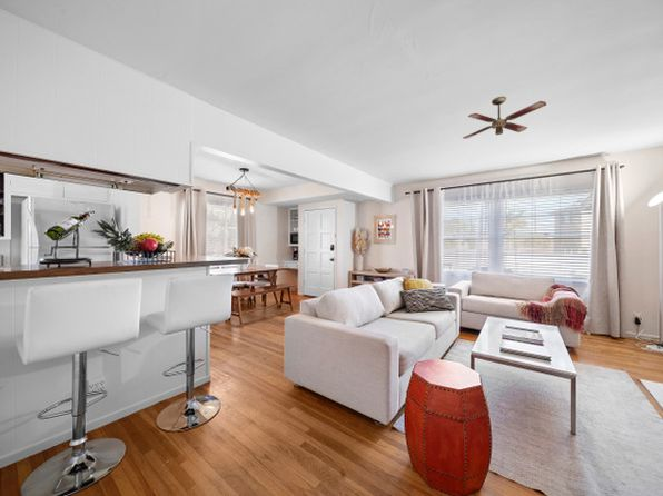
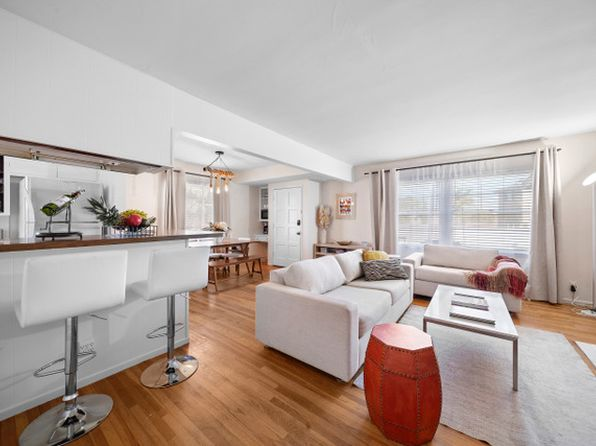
- ceiling fan (498, 117)
